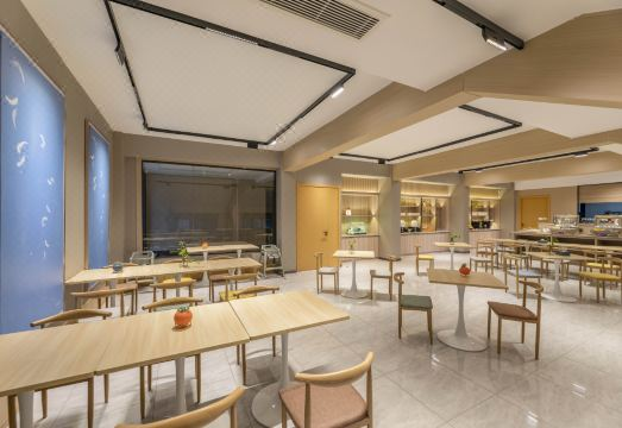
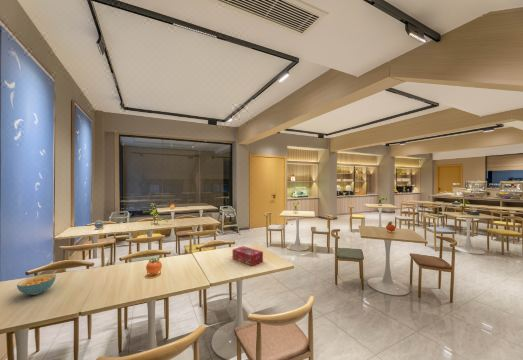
+ cereal bowl (37, 286)
+ tissue box (247, 255)
